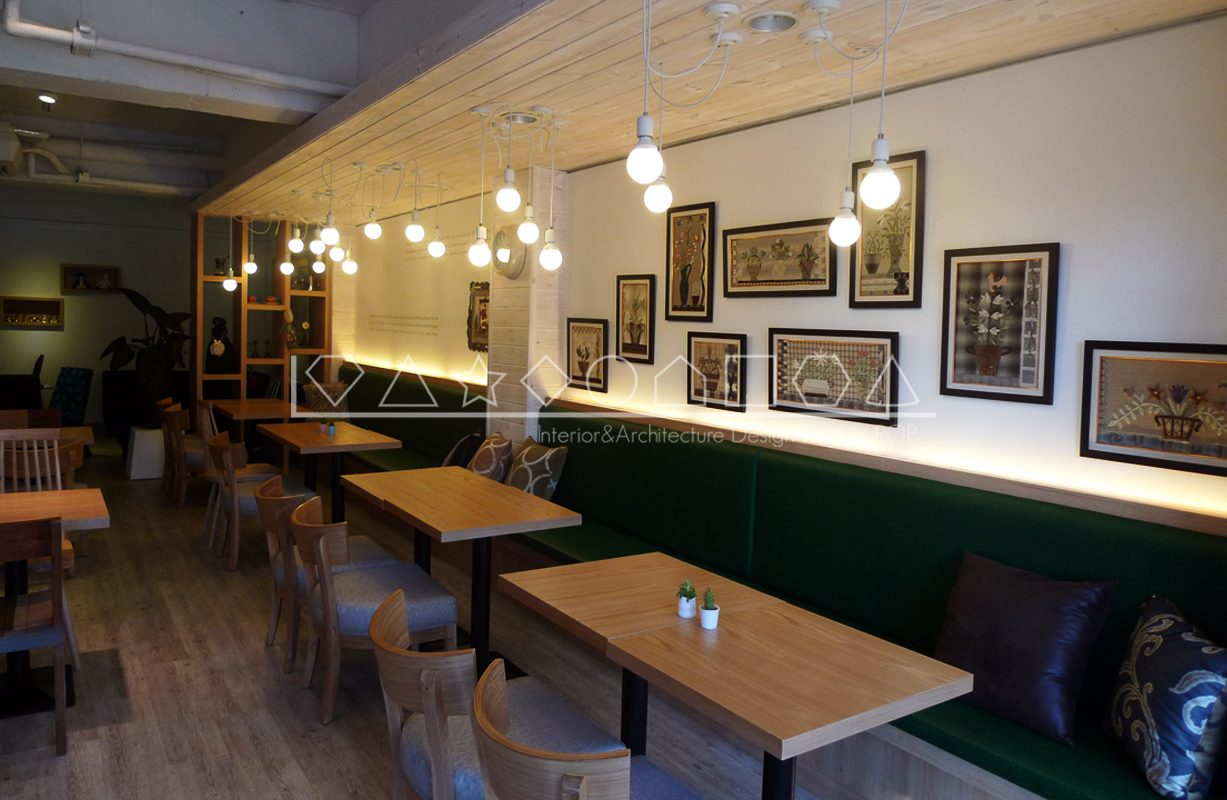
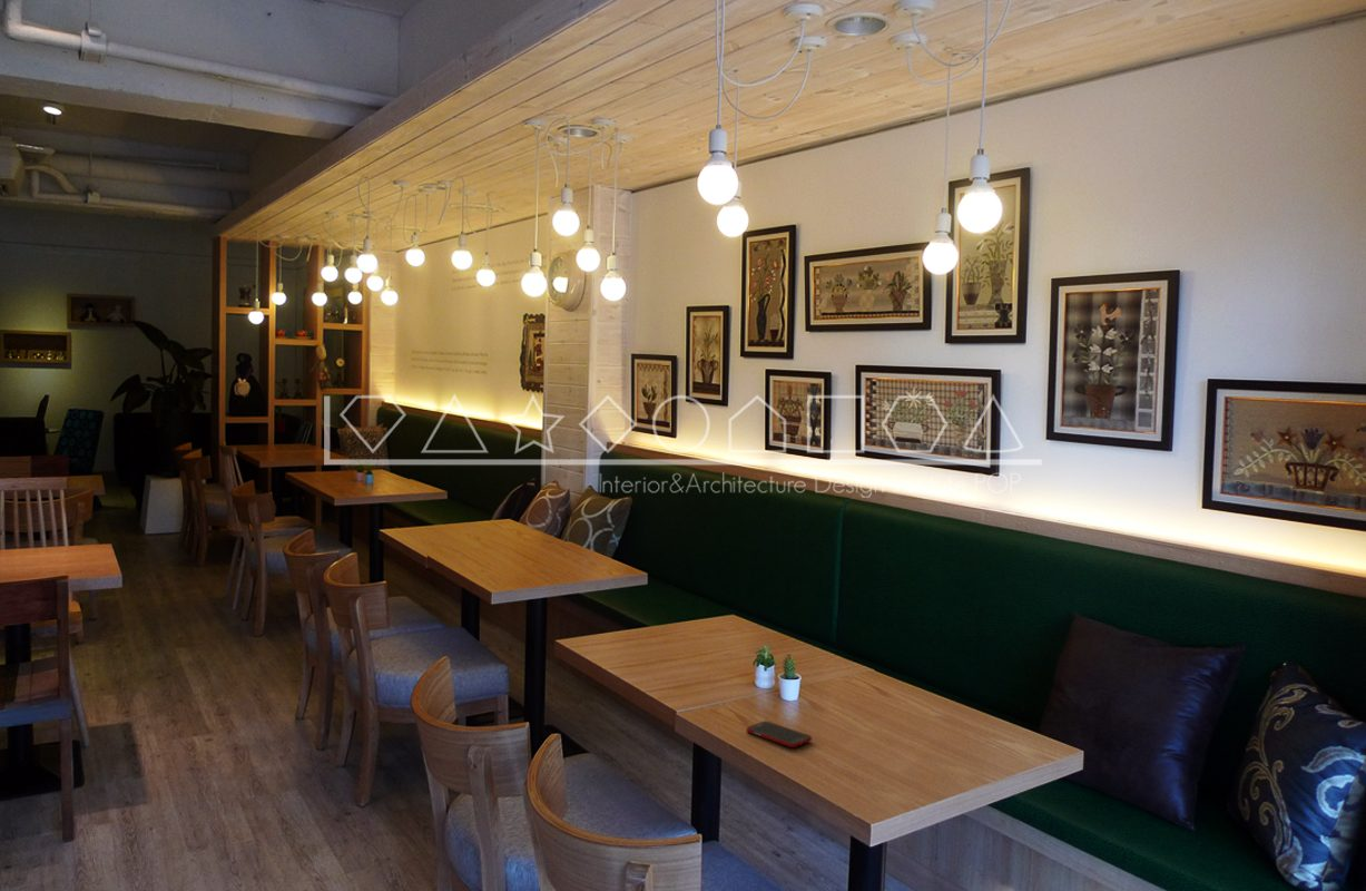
+ cell phone (778, 734)
